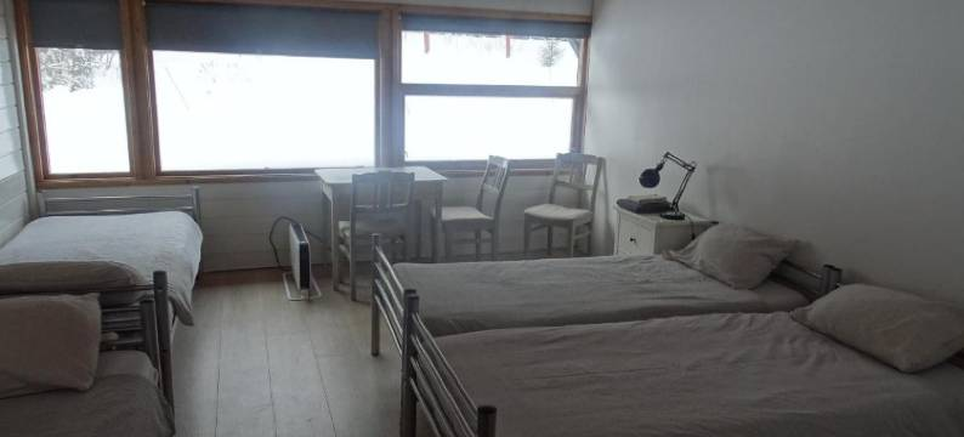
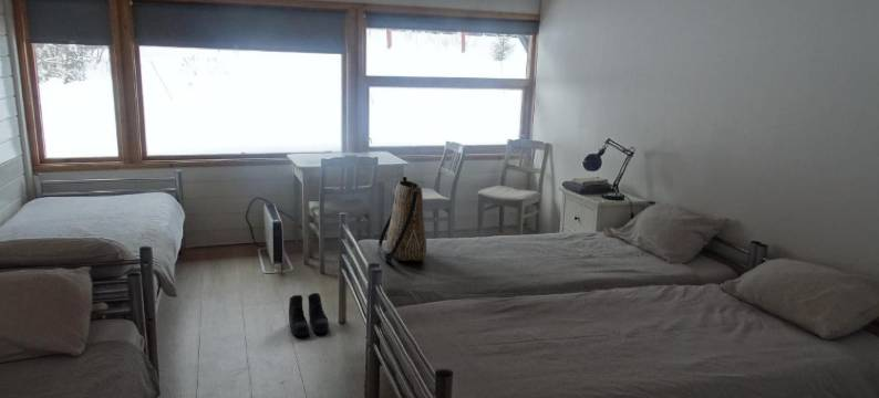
+ boots (309, 312)
+ tote bag (404, 218)
